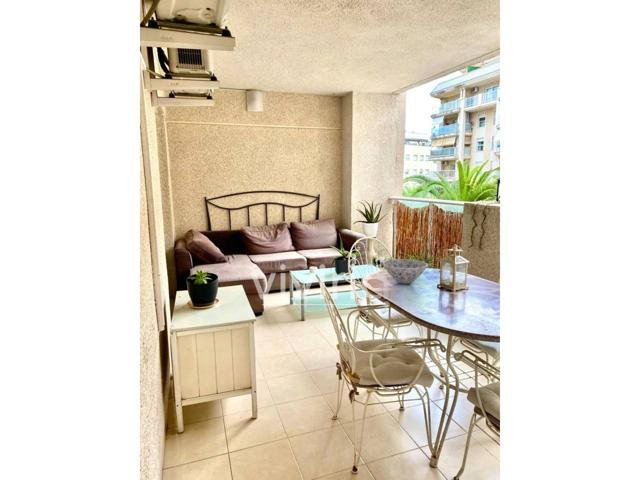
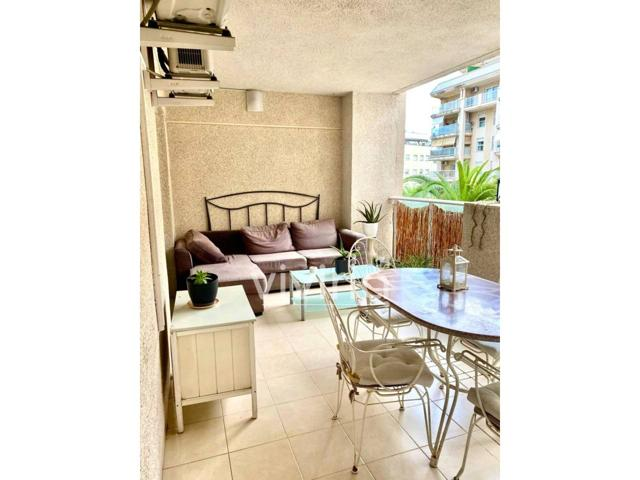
- bowl (404, 273)
